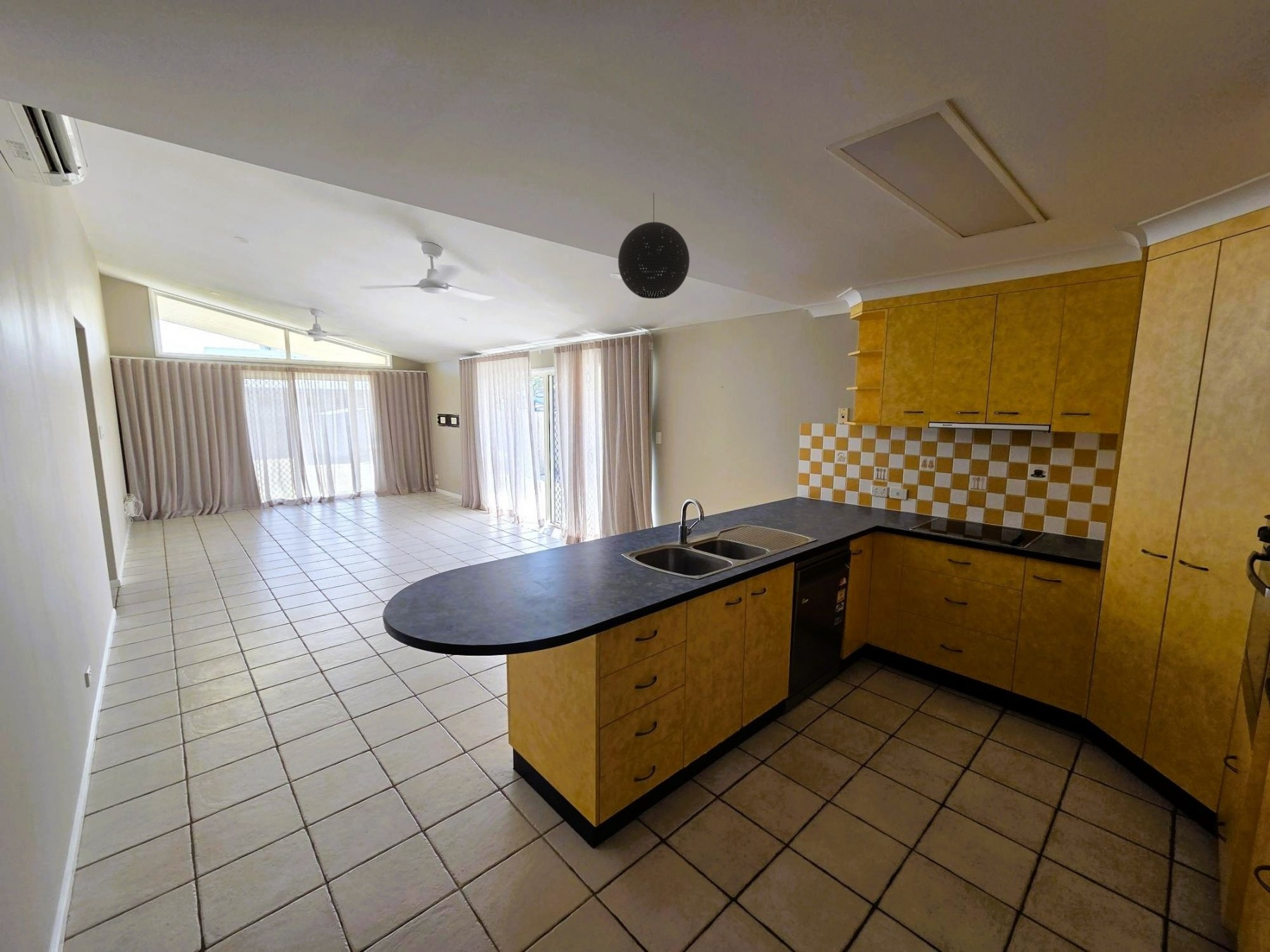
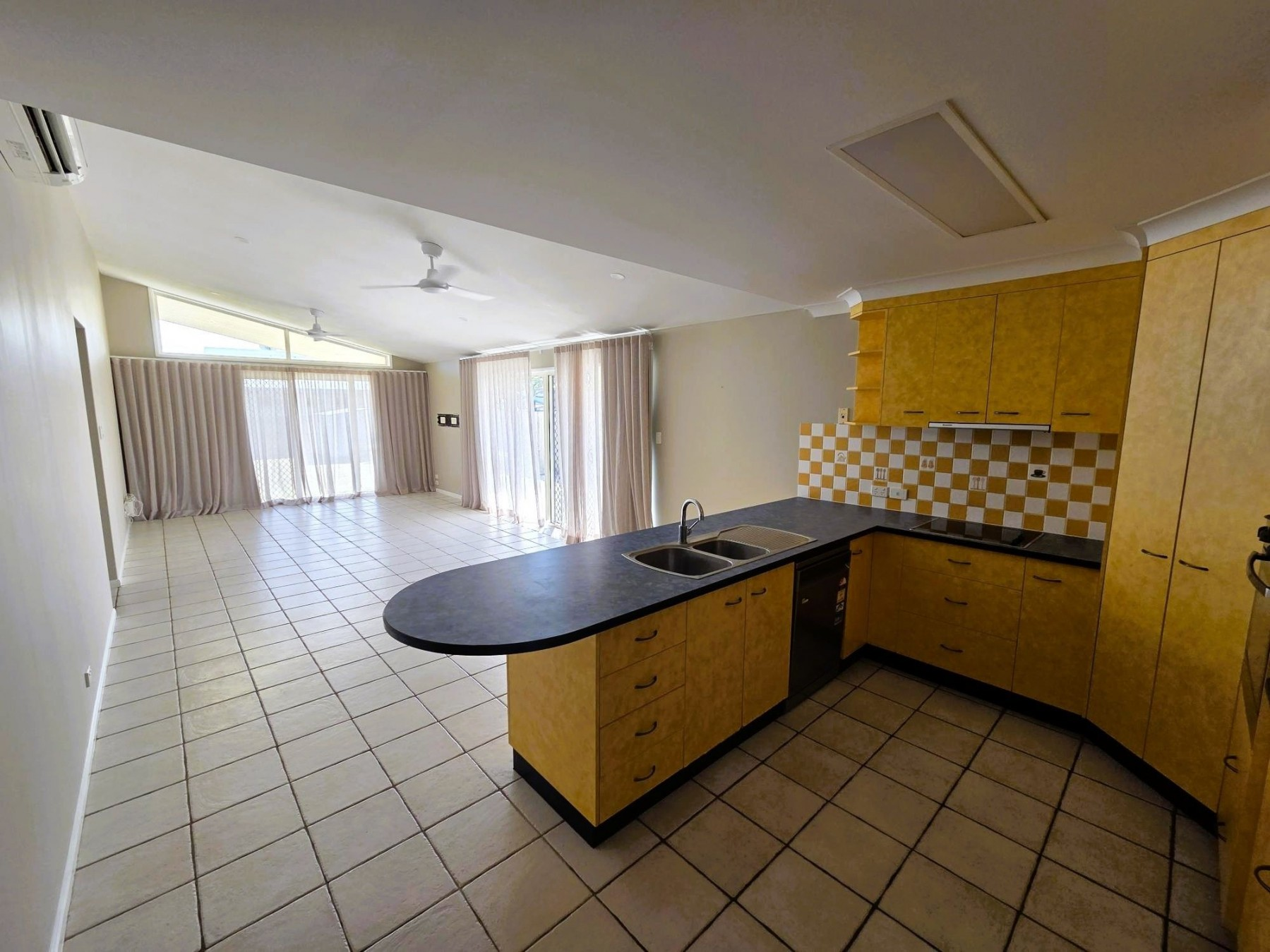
- pendant light (654, 244)
